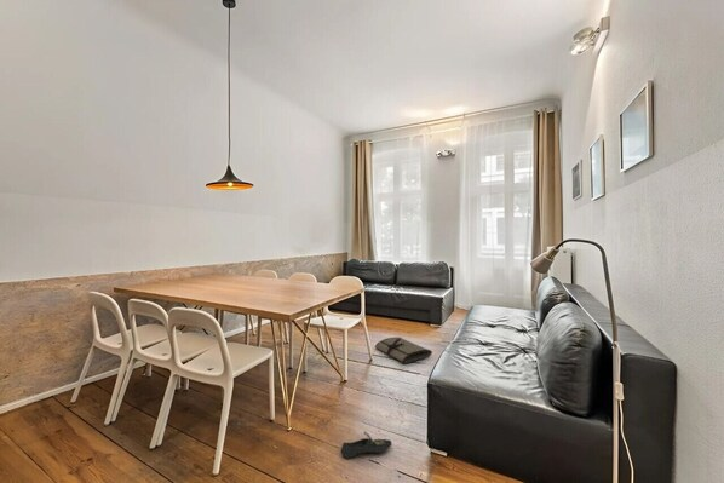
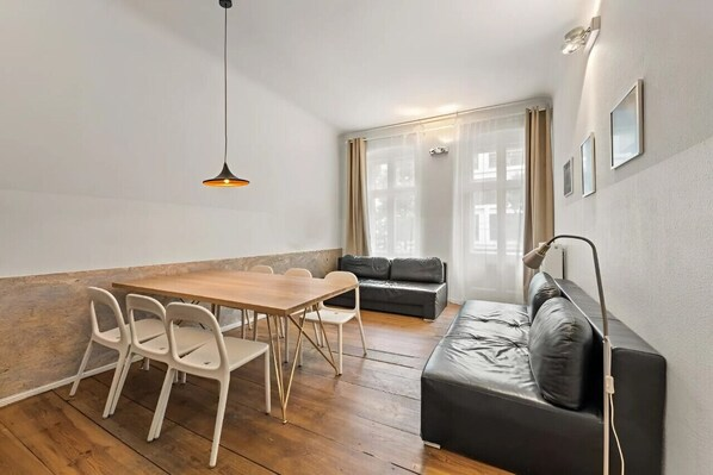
- shoe (366, 443)
- tool roll (402, 345)
